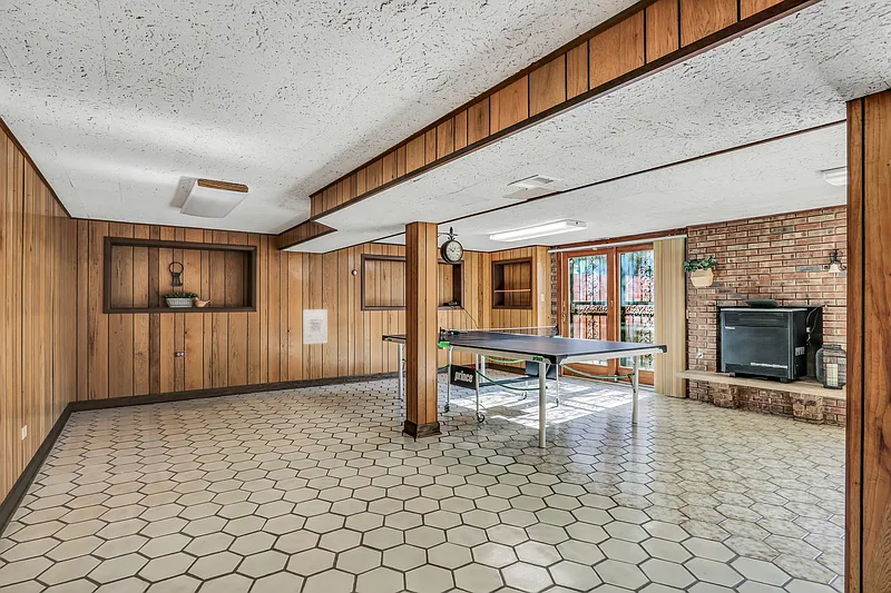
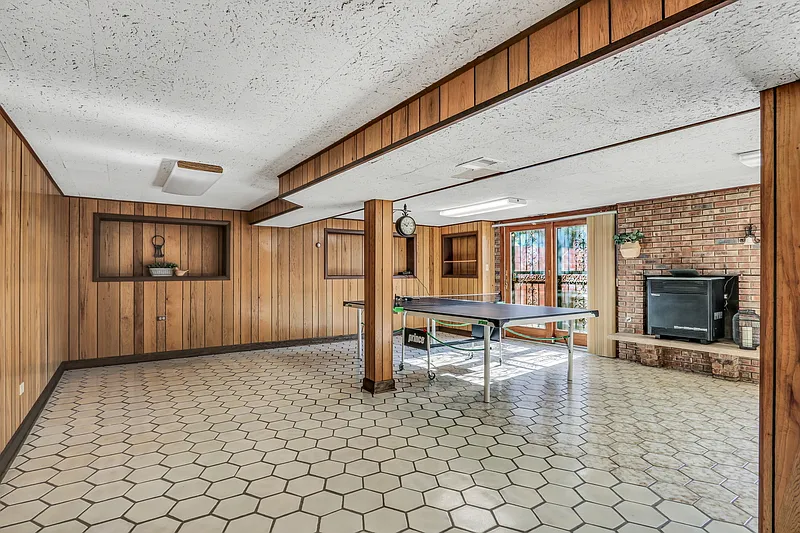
- wall art (315, 326)
